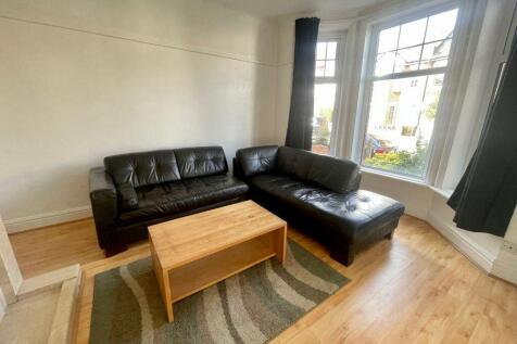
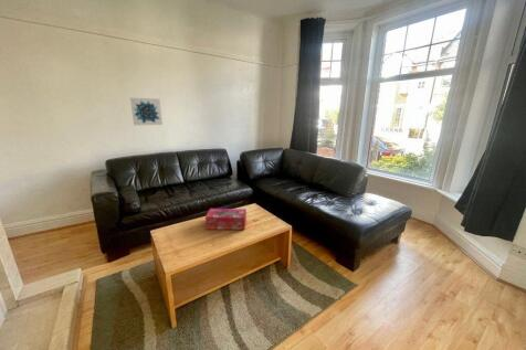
+ wall art (147, 112)
+ tissue box (227, 219)
